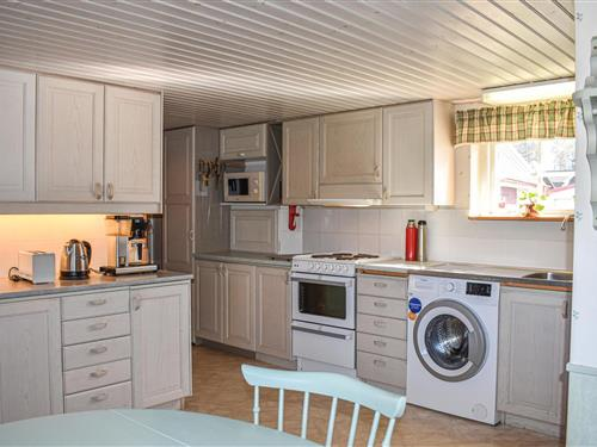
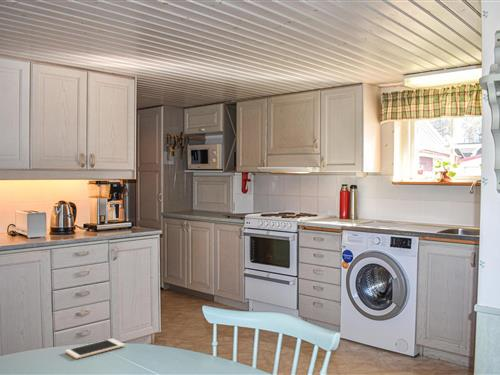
+ cell phone (95, 348)
